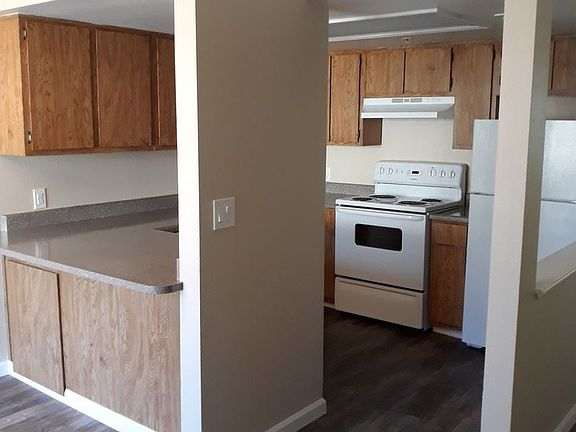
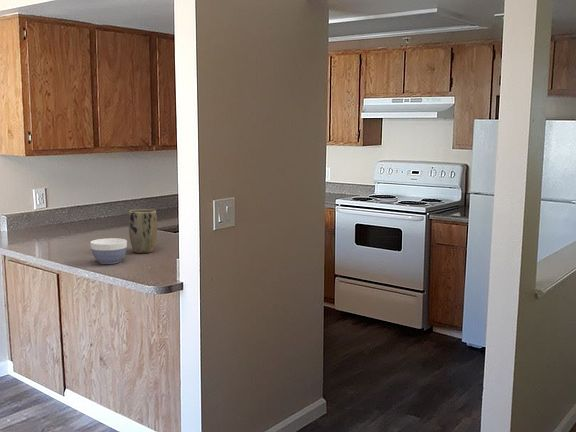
+ plant pot (142, 231)
+ bowl (109, 251)
